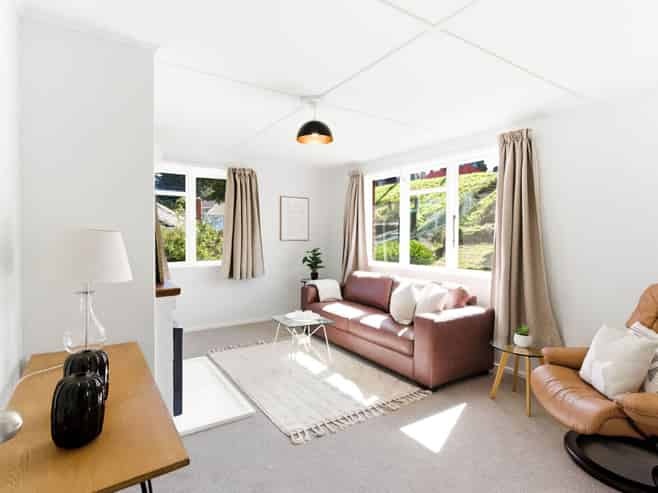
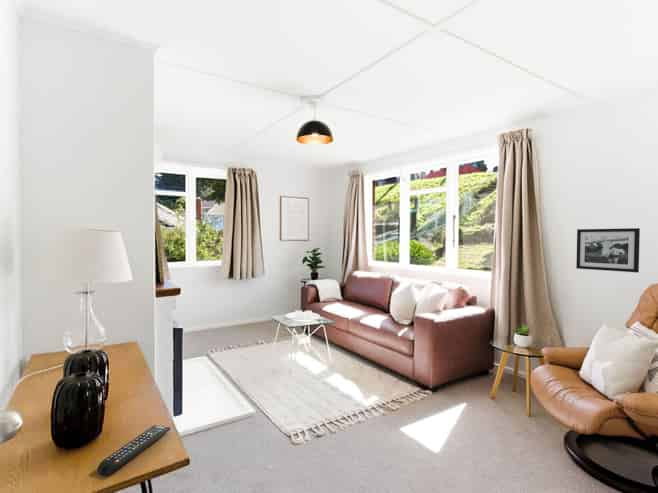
+ picture frame (606, 249)
+ remote control (137, 446)
